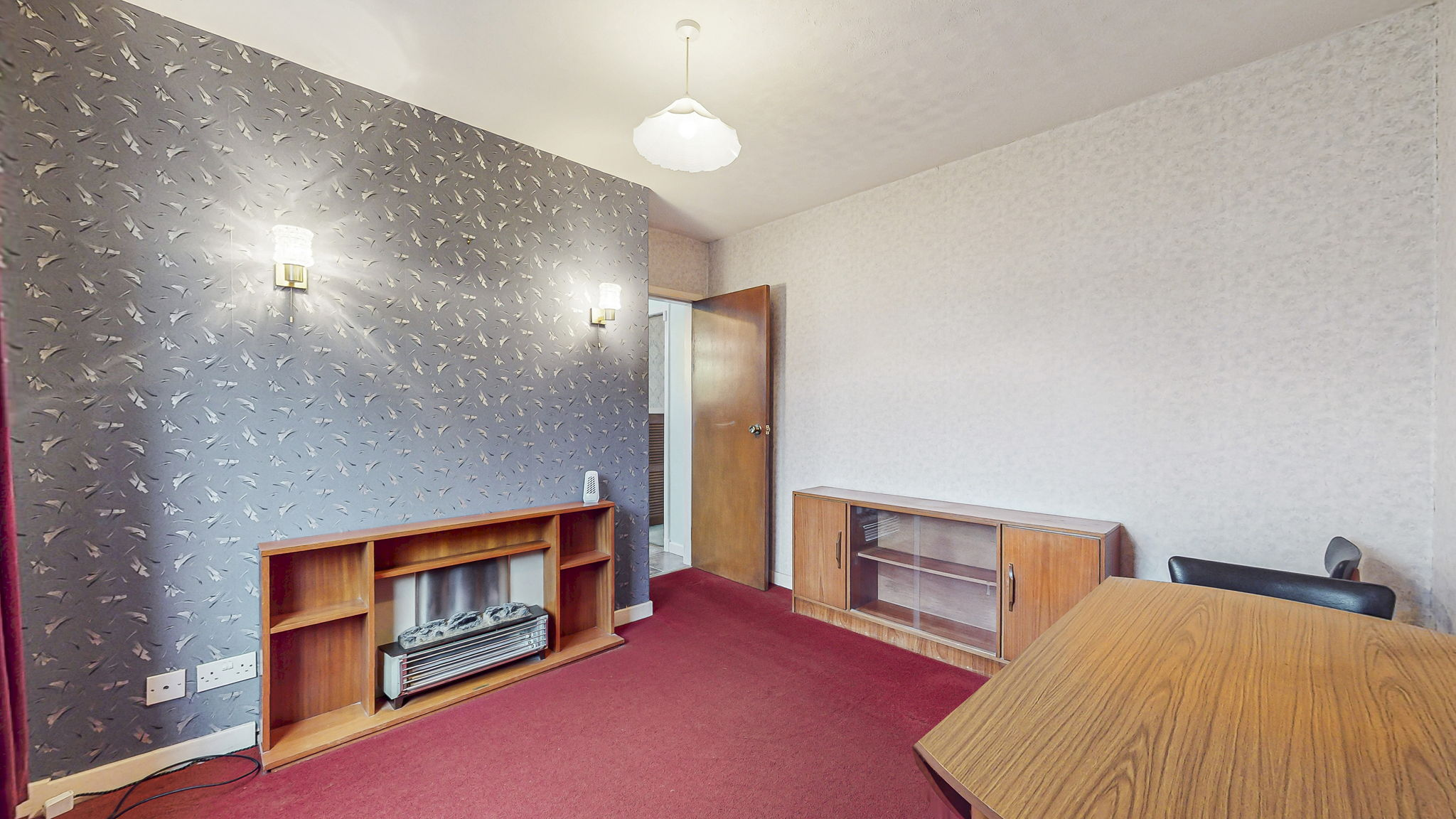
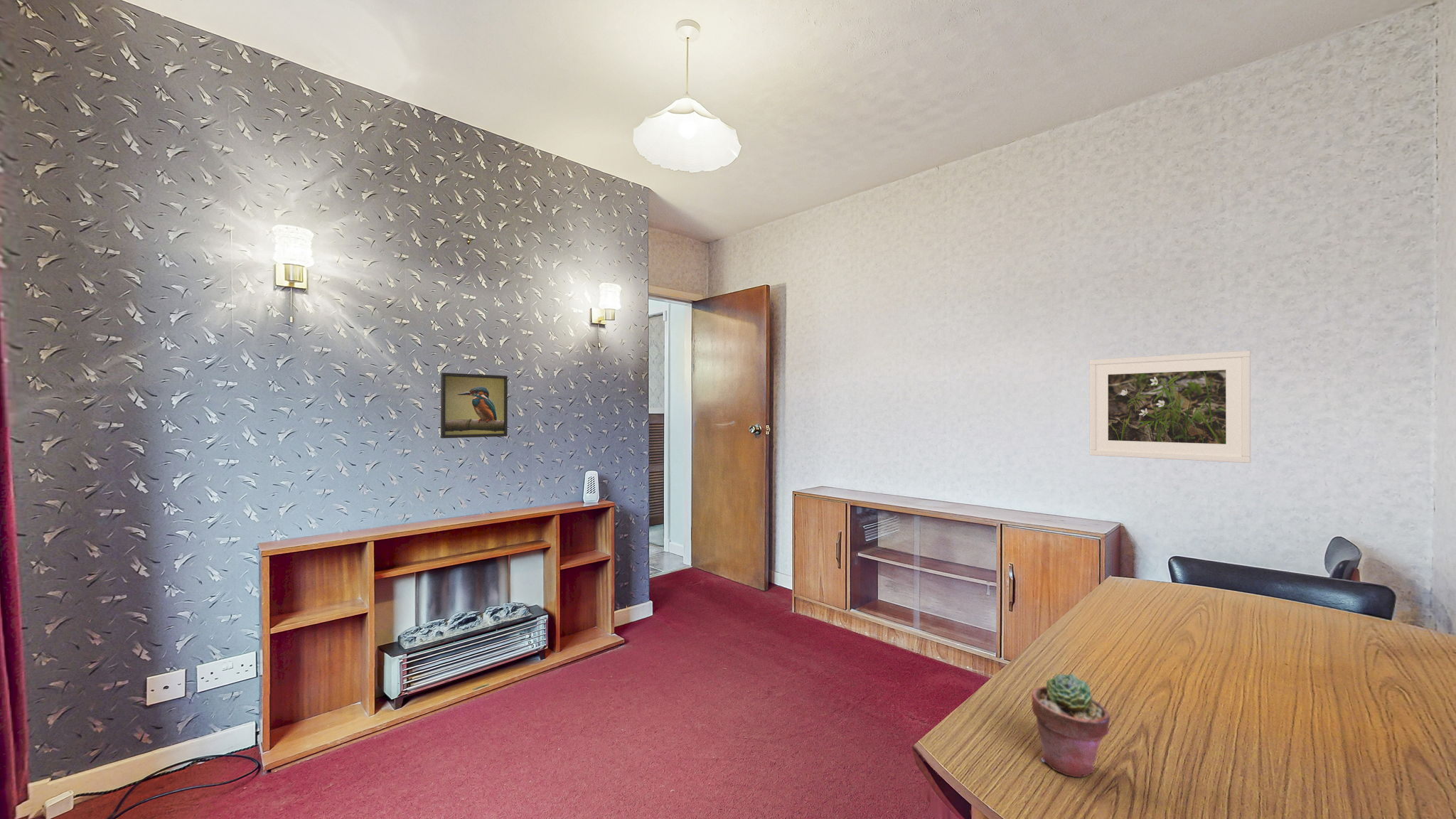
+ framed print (475, 405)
+ potted succulent (1069, 720)
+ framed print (1163, 407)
